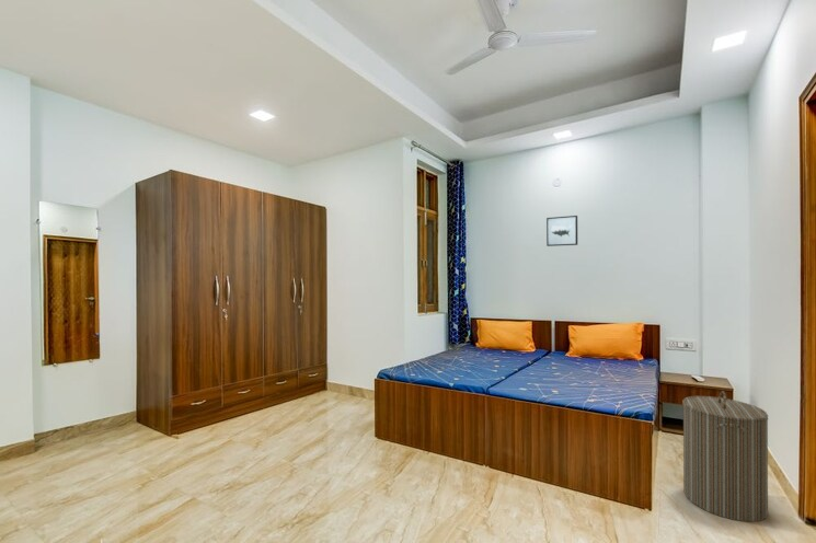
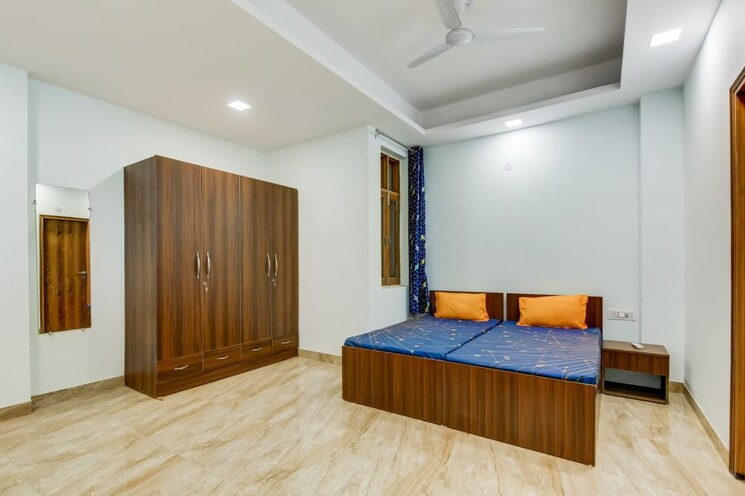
- laundry hamper (723, 446)
- wall art (562, 231)
